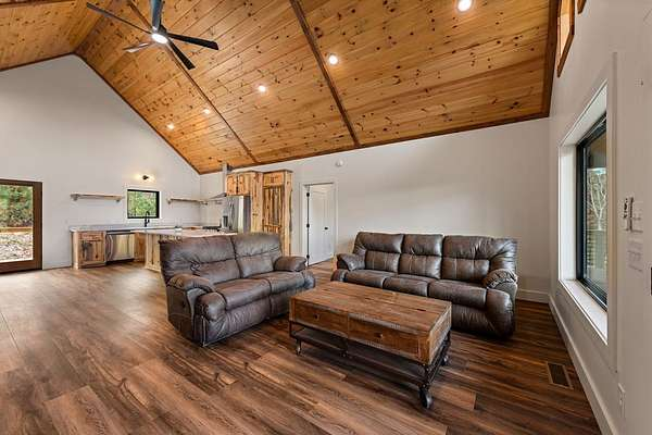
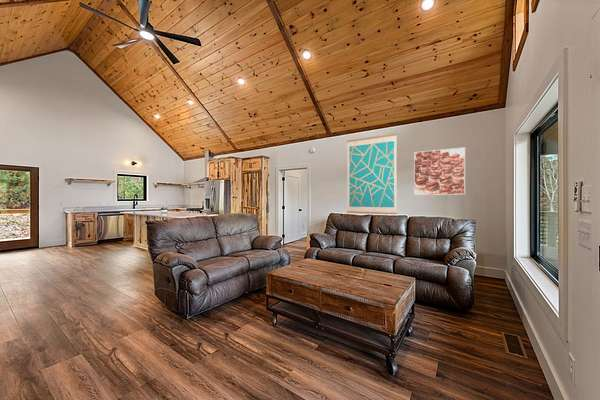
+ wall art (370, 175)
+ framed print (438, 172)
